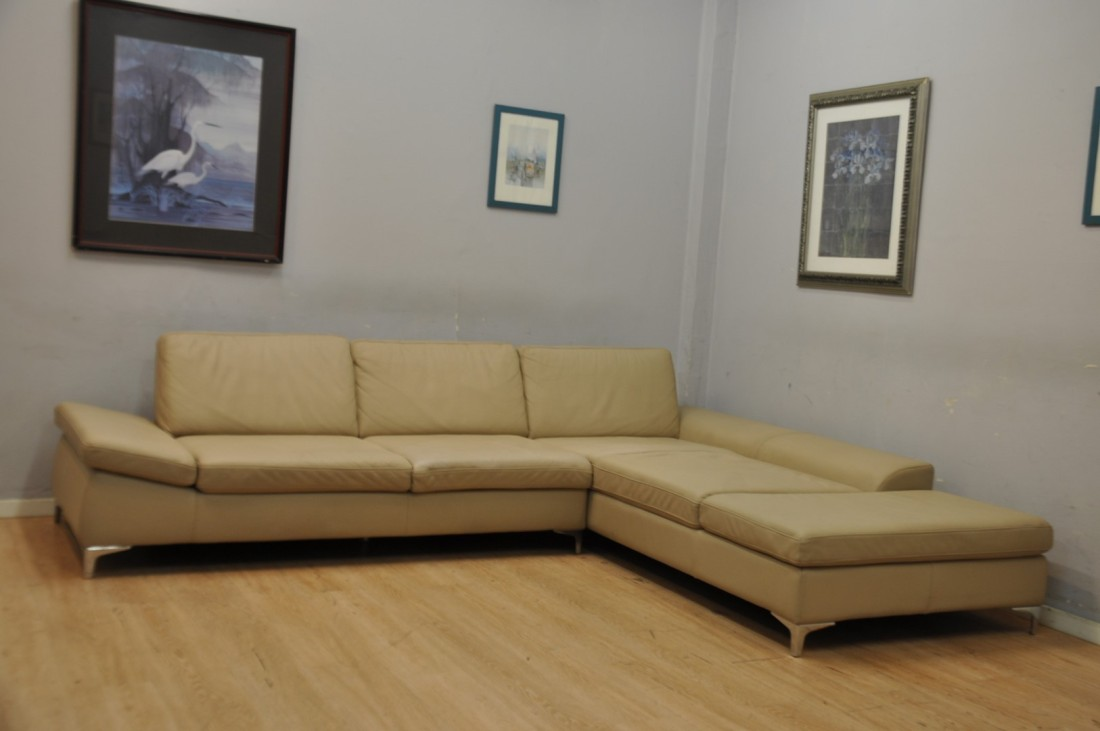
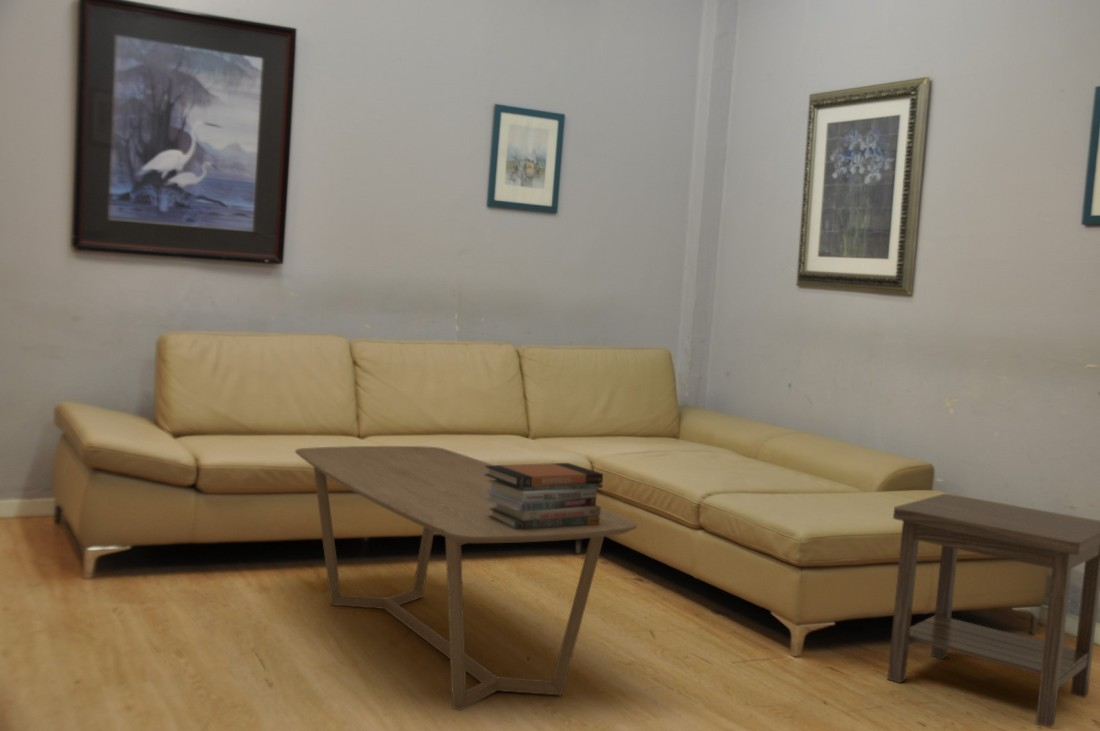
+ side table (991, 628)
+ book stack (543, 494)
+ coffee table (446, 564)
